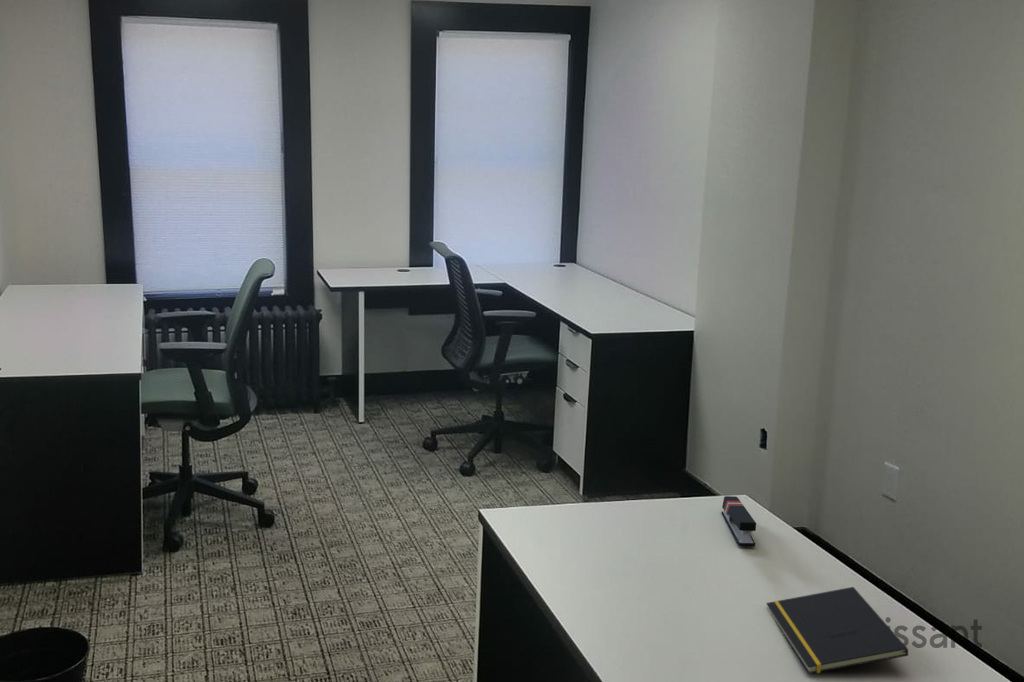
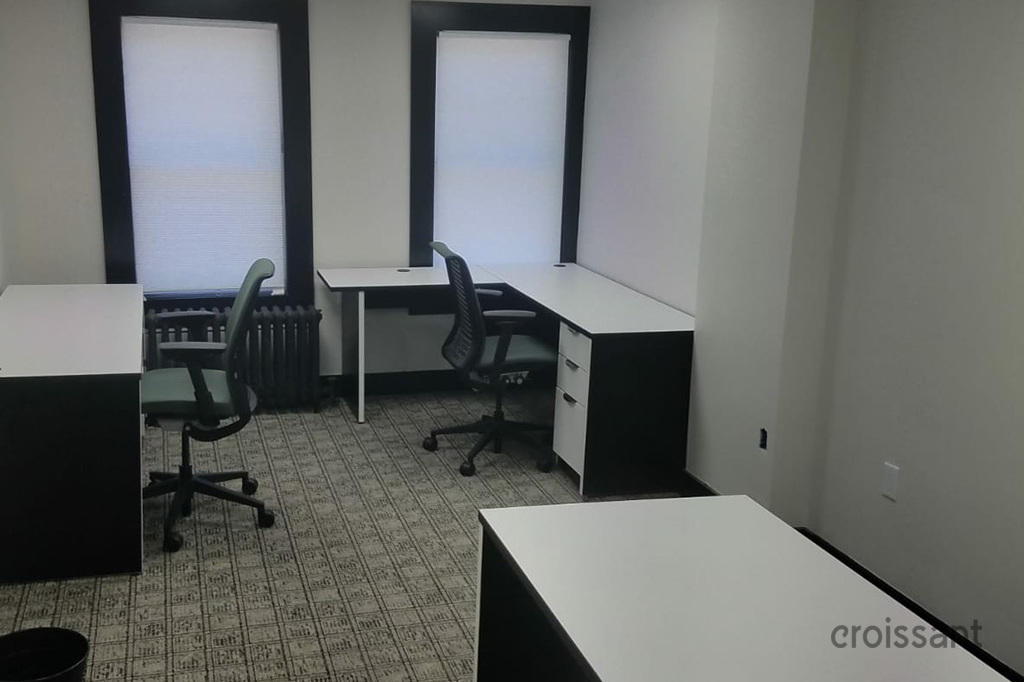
- notepad (832, 627)
- stapler (738, 518)
